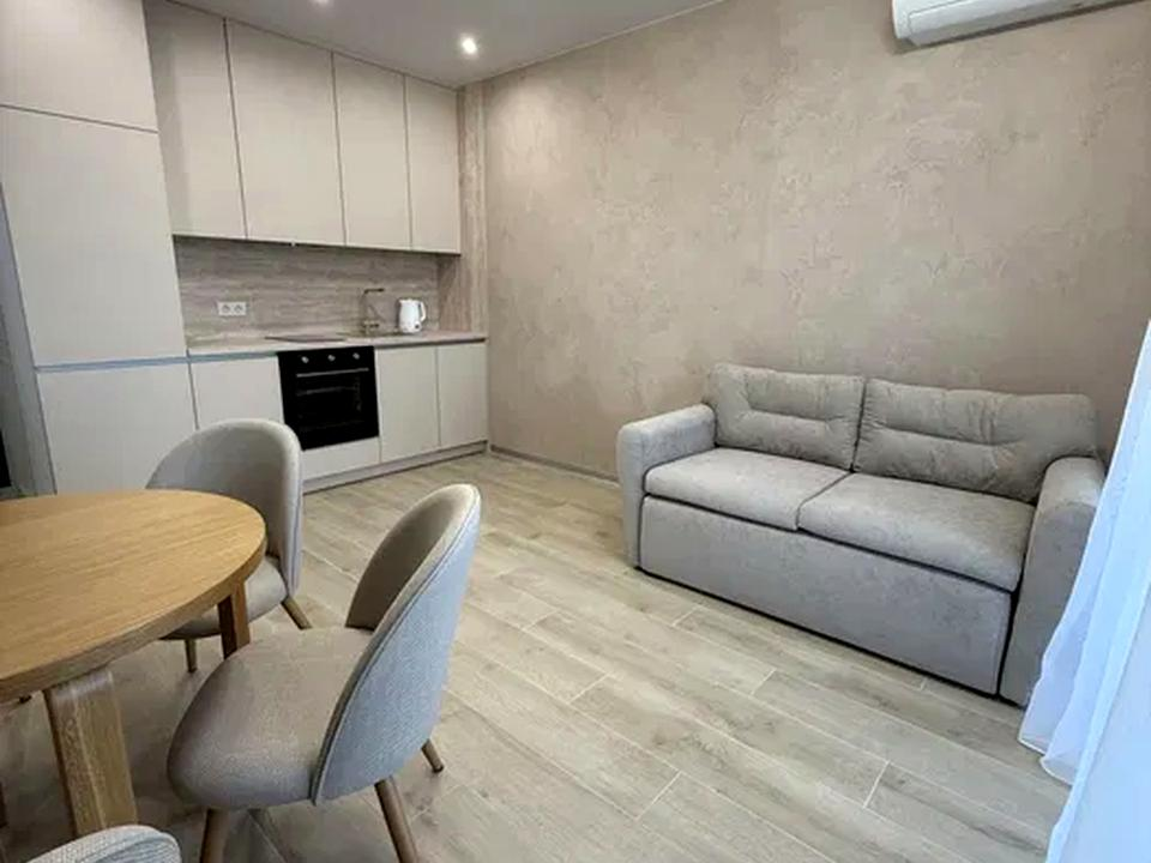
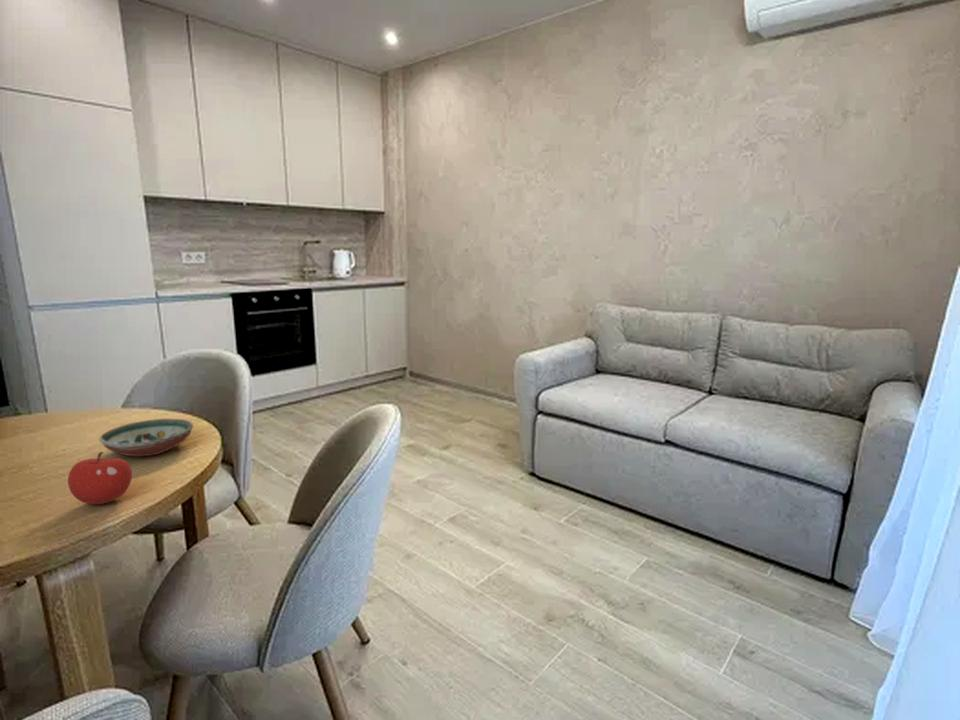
+ fruit (100, 476)
+ decorative bowl (149, 439)
